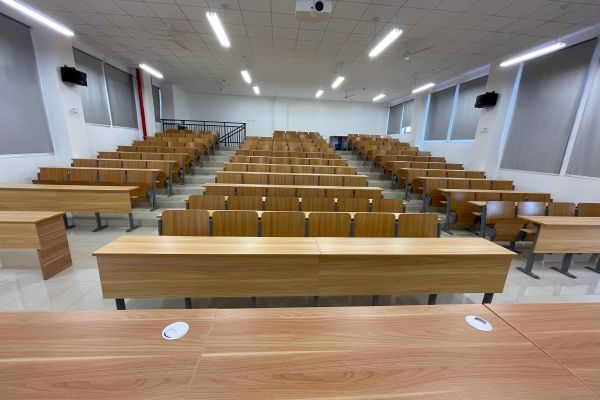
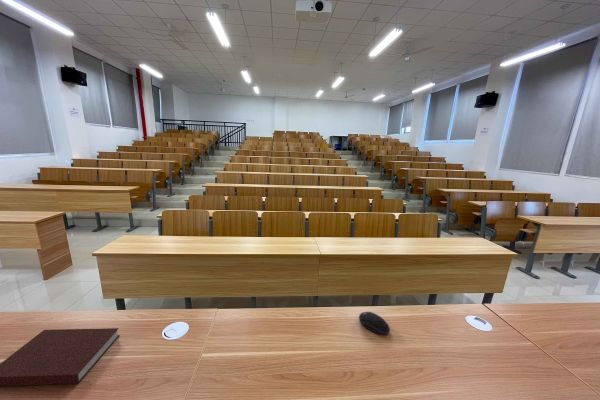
+ computer mouse (374, 321)
+ notebook (59, 354)
